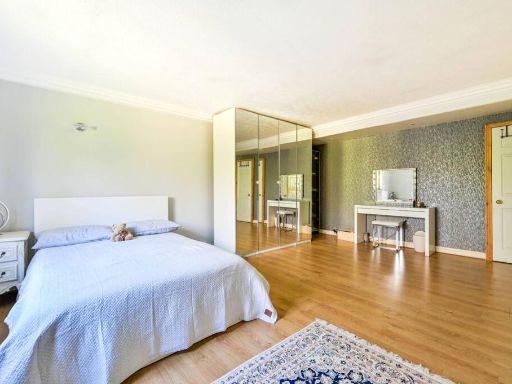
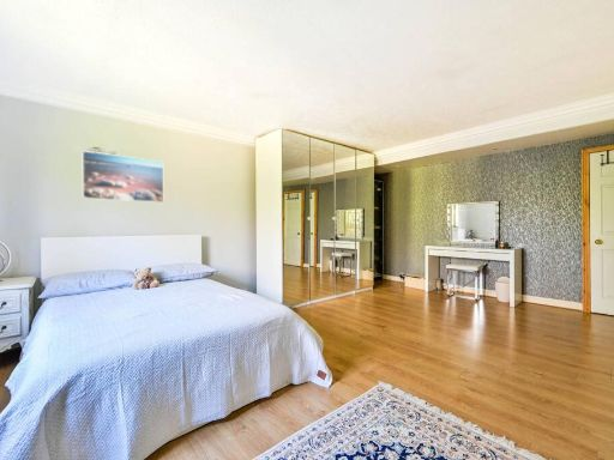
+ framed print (125, 178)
